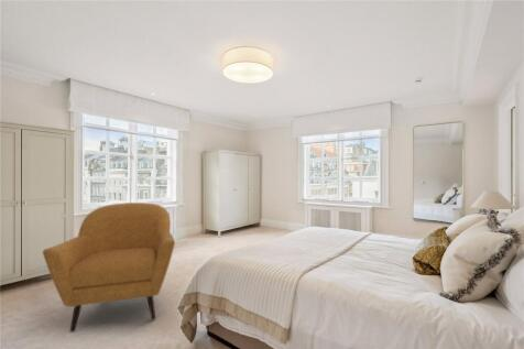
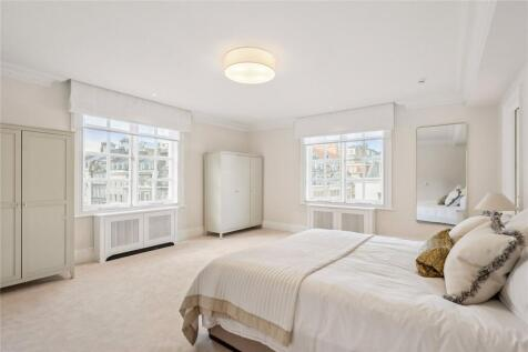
- armchair (123, 254)
